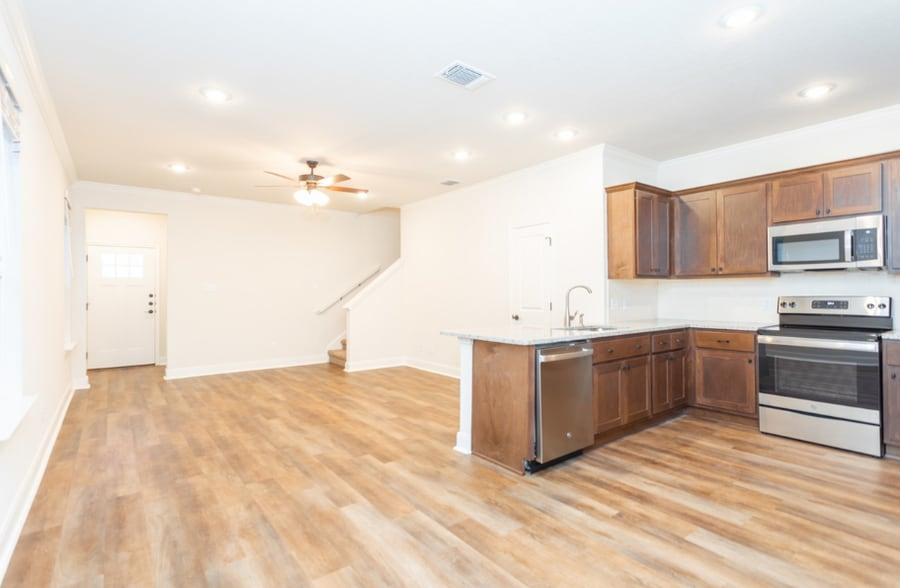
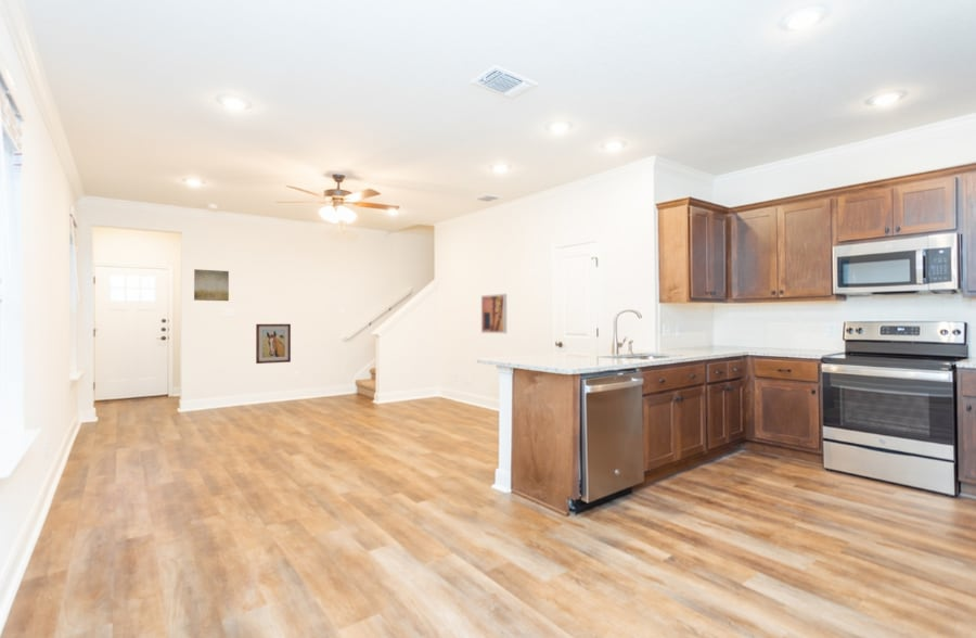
+ wall art (493, 314)
+ wall art (273, 343)
+ wall art (211, 285)
